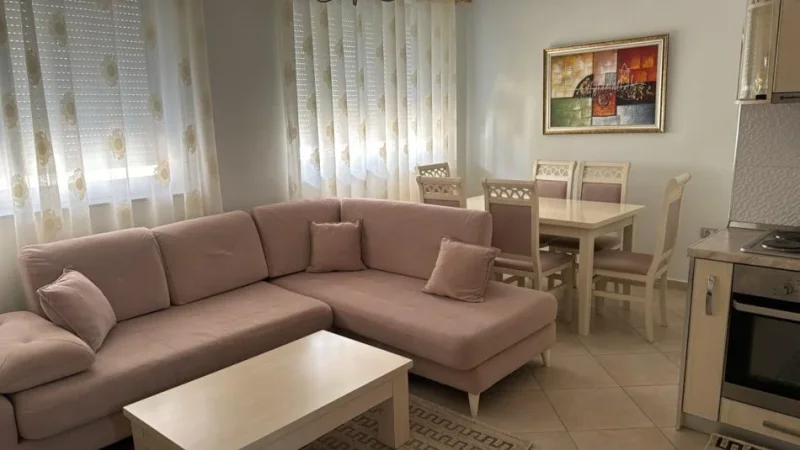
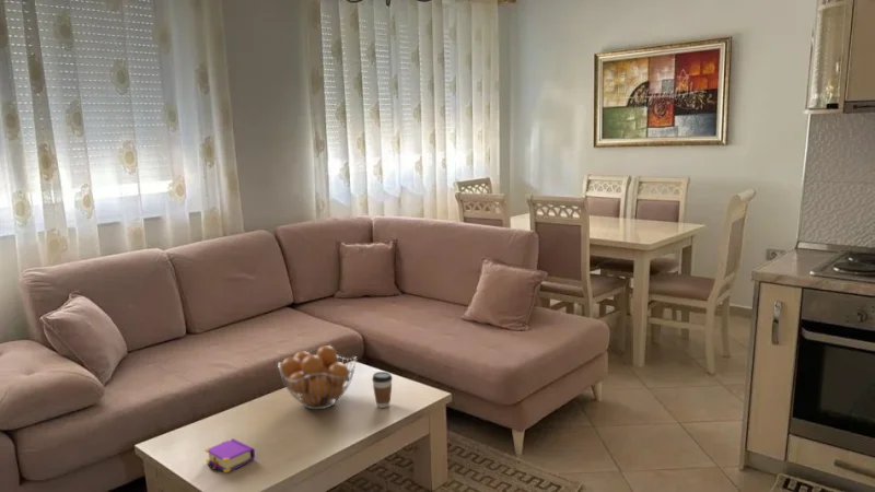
+ fruit basket (318, 376)
+ book (229, 455)
+ coffee cup (382, 389)
